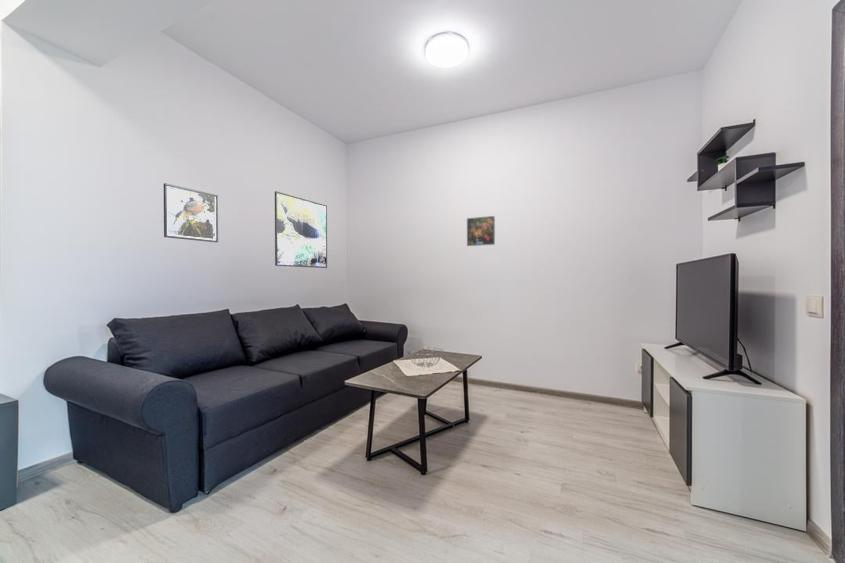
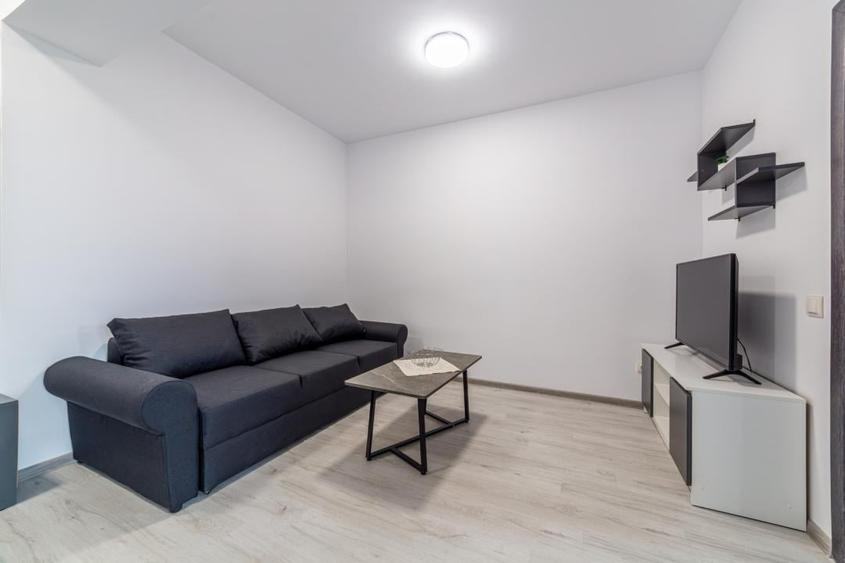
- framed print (192, 214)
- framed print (480, 231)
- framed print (303, 233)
